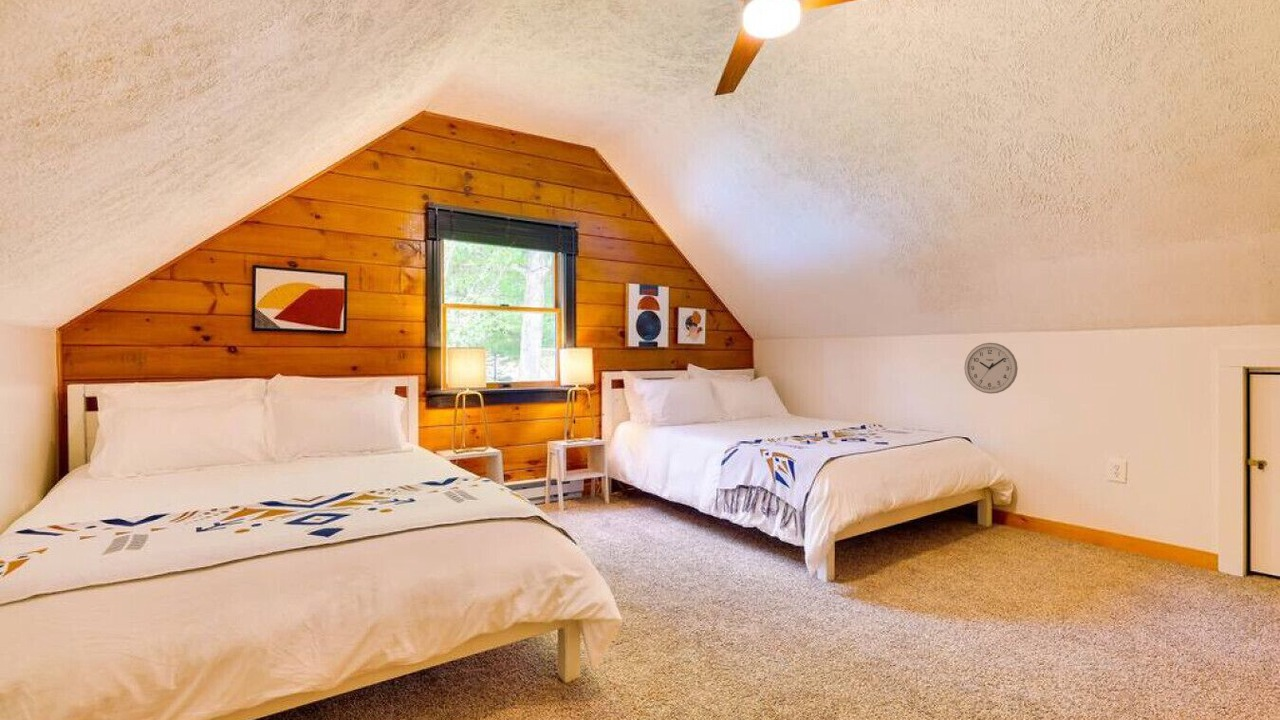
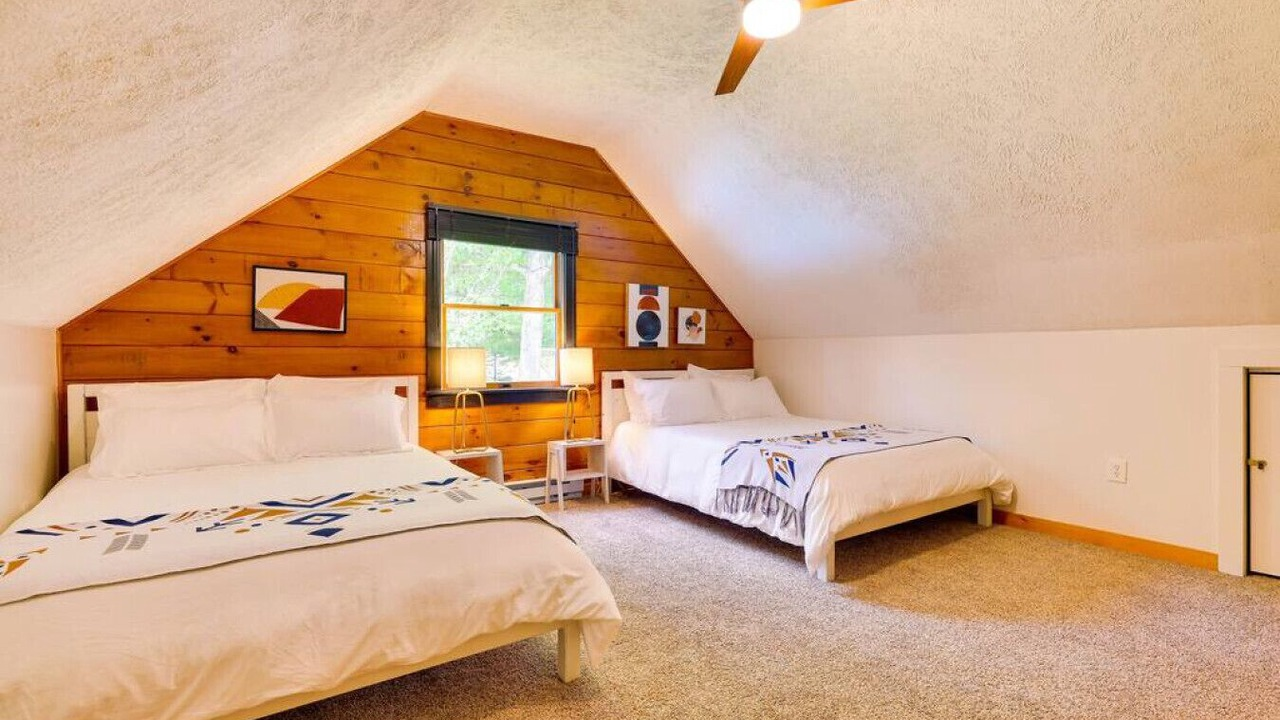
- wall clock (989, 368)
